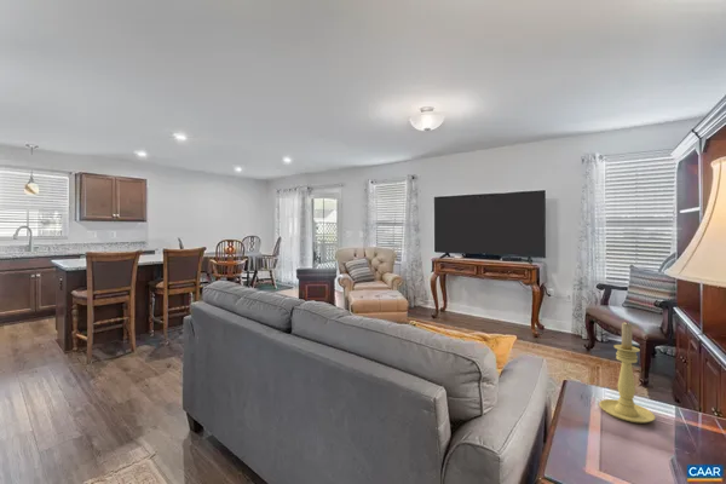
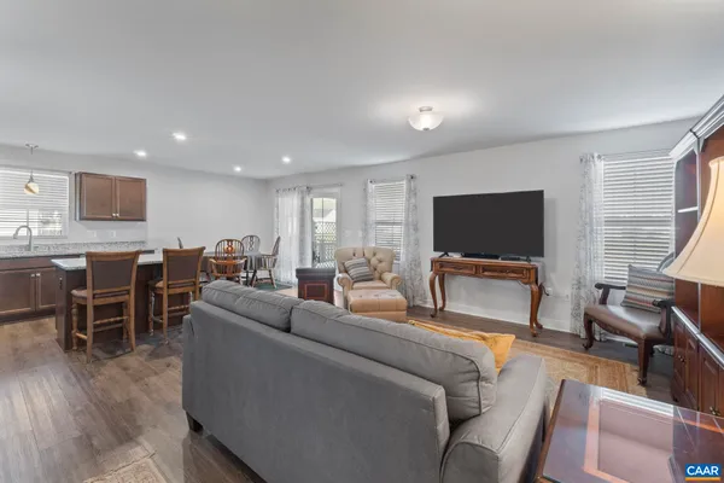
- candle holder (626, 367)
